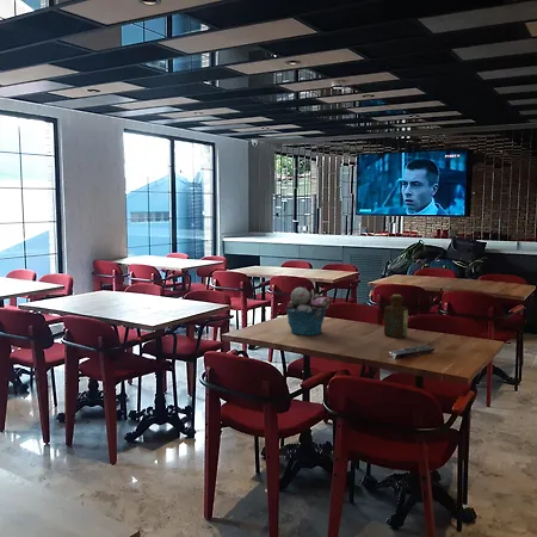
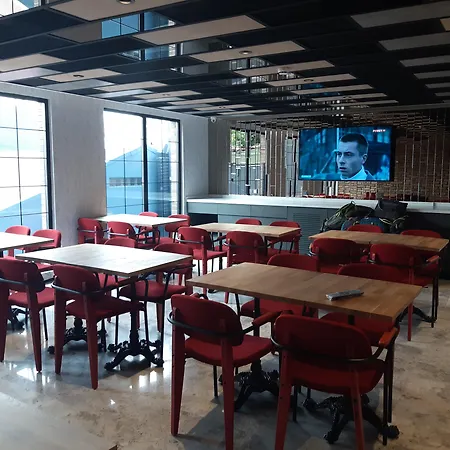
- bottle (395, 315)
- bucket (307, 309)
